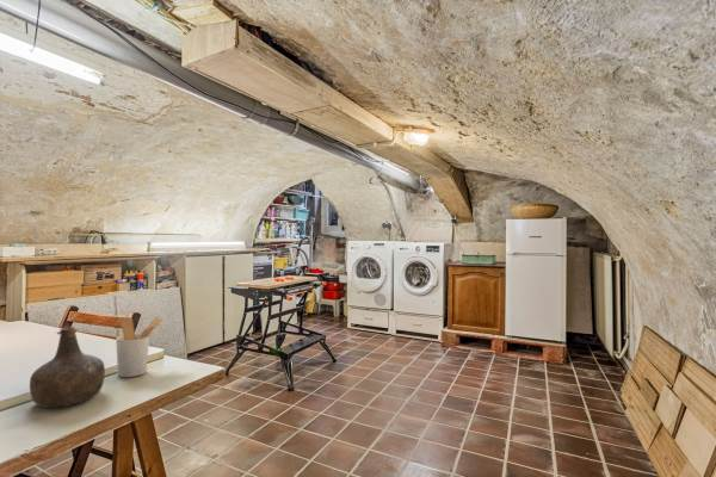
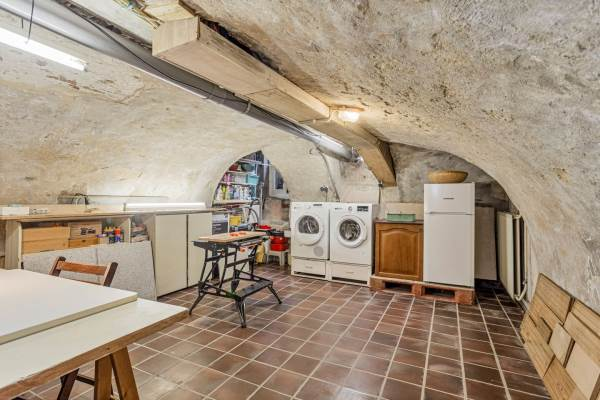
- utensil holder (140, 343)
- bottle (69, 363)
